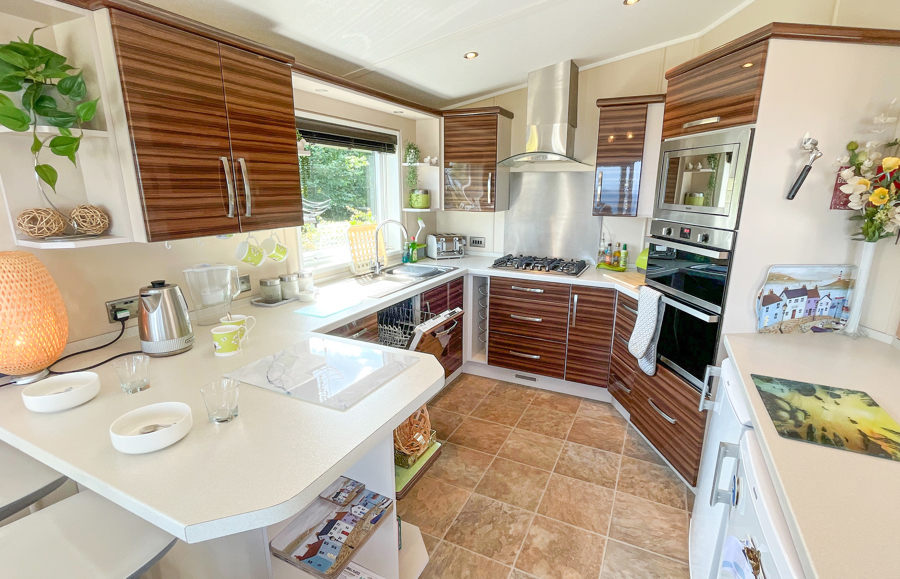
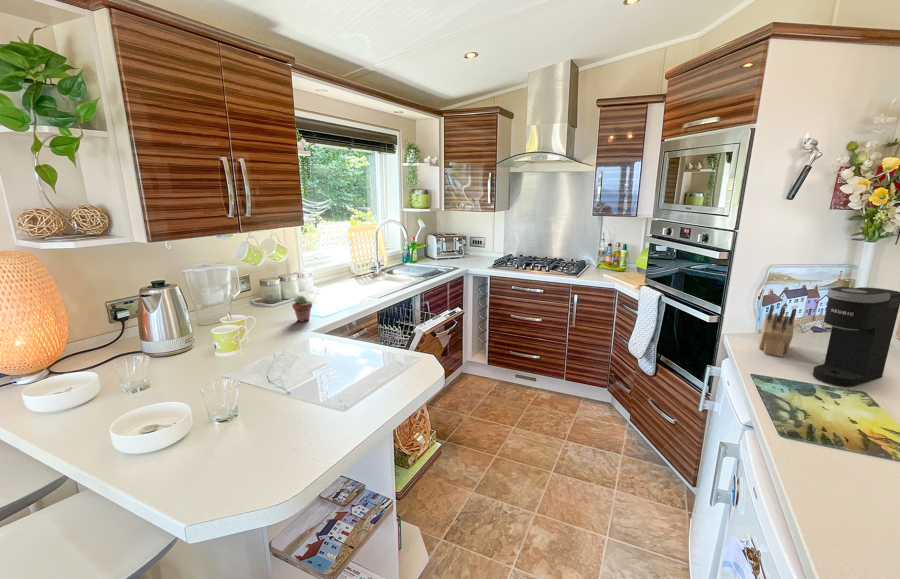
+ knife block (777, 326)
+ potted succulent (302, 307)
+ coffee maker (856, 333)
